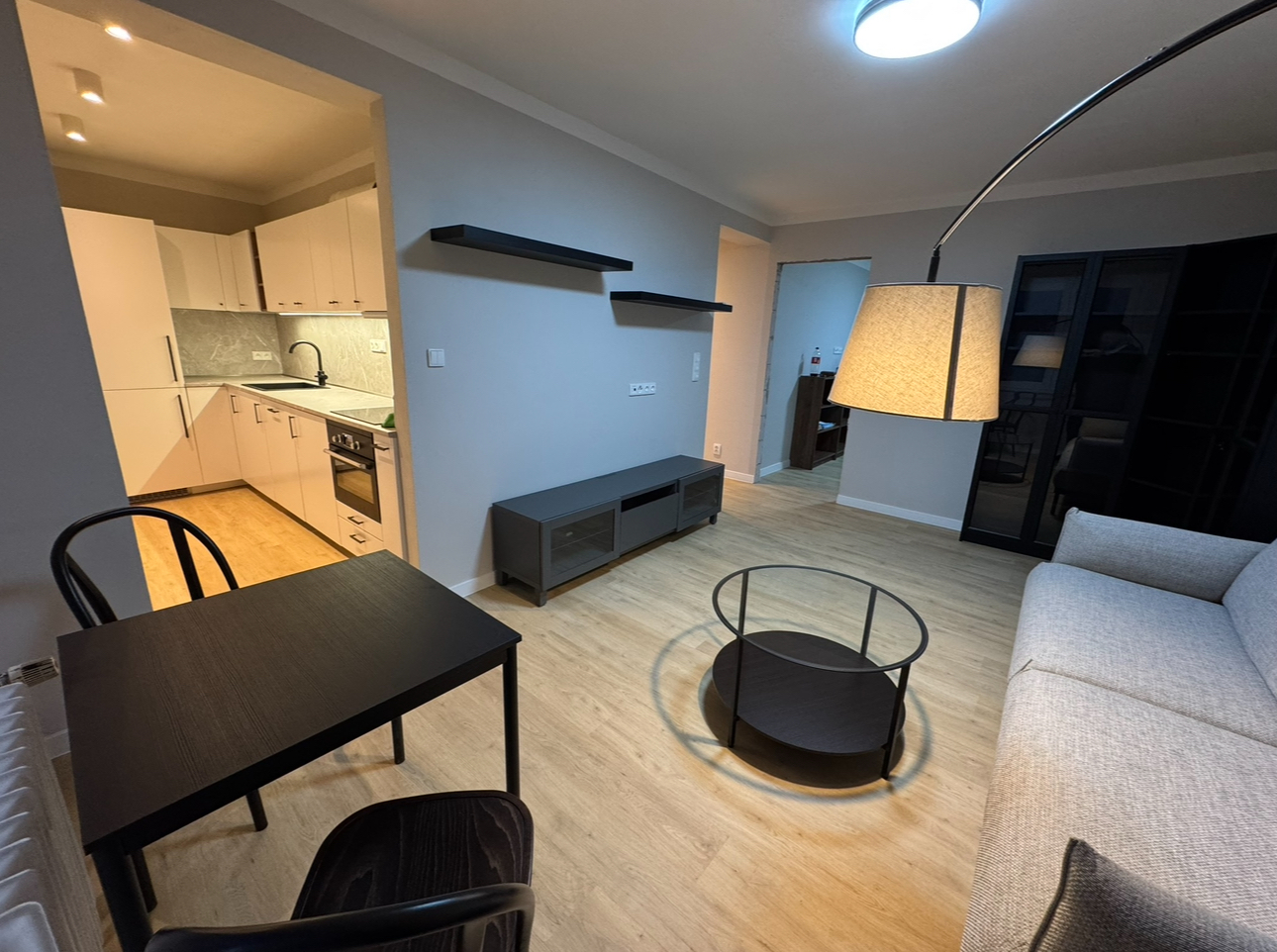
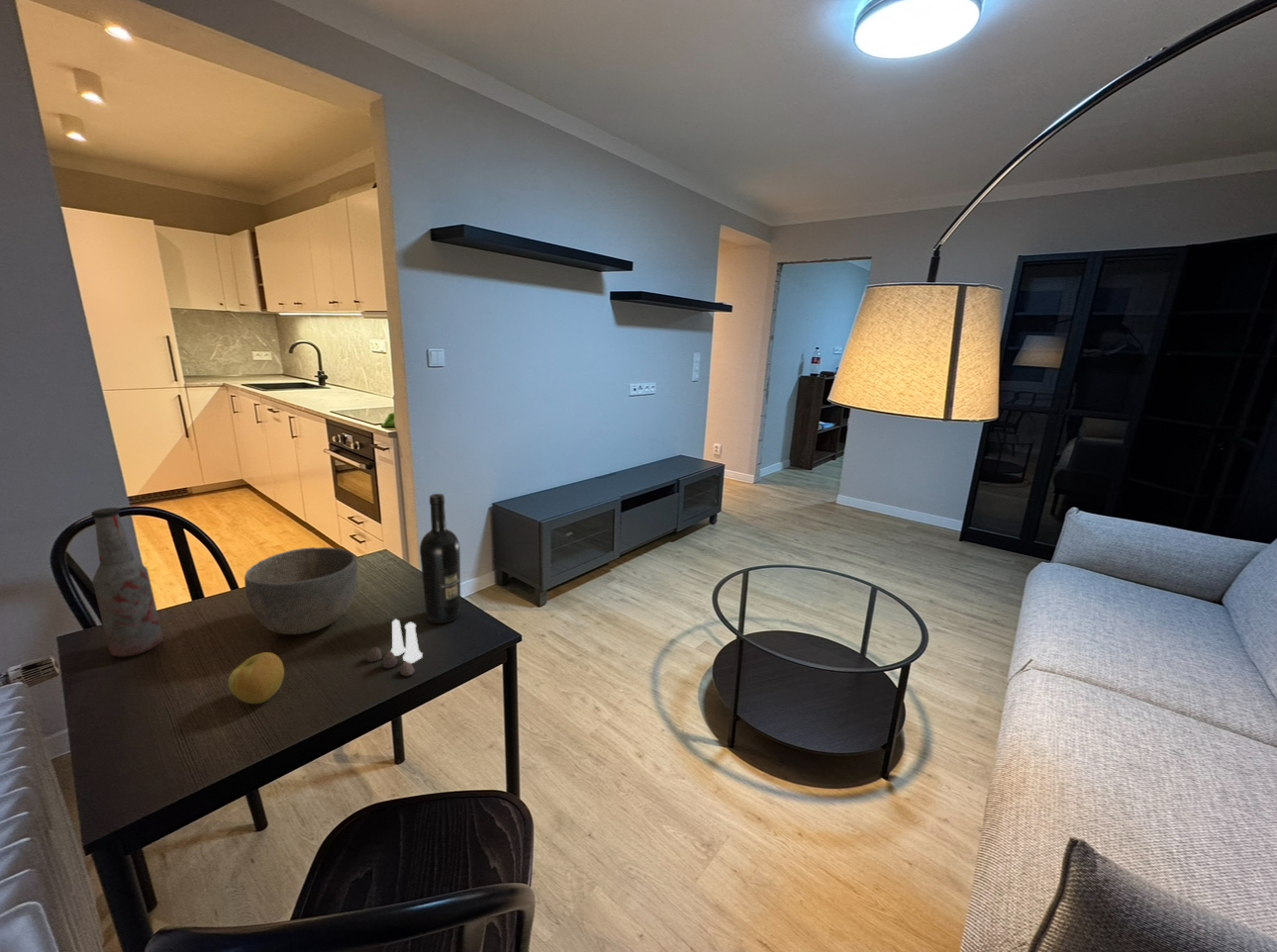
+ apple (256, 678)
+ bowl (307, 593)
+ salt and pepper shaker set (397, 642)
+ bottle (122, 582)
+ wine bottle (441, 557)
